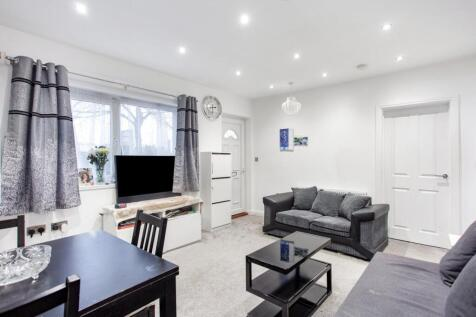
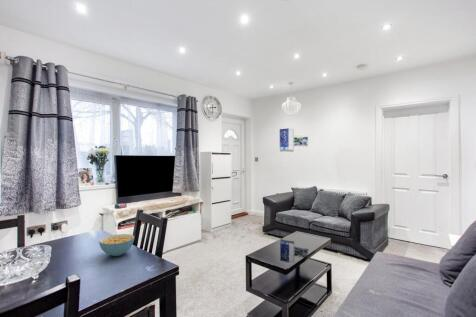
+ cereal bowl (117, 246)
